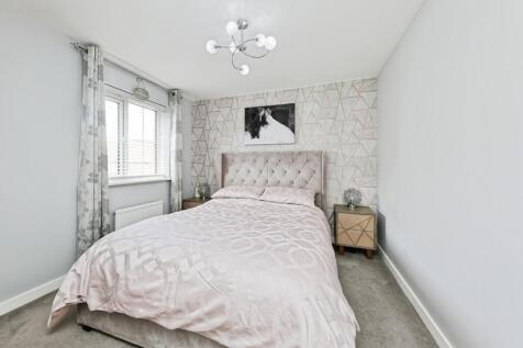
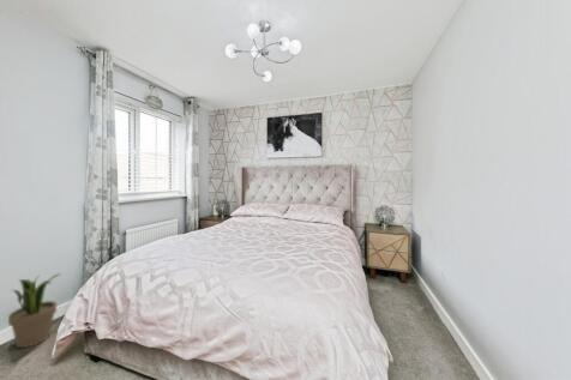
+ potted plant (37, 306)
